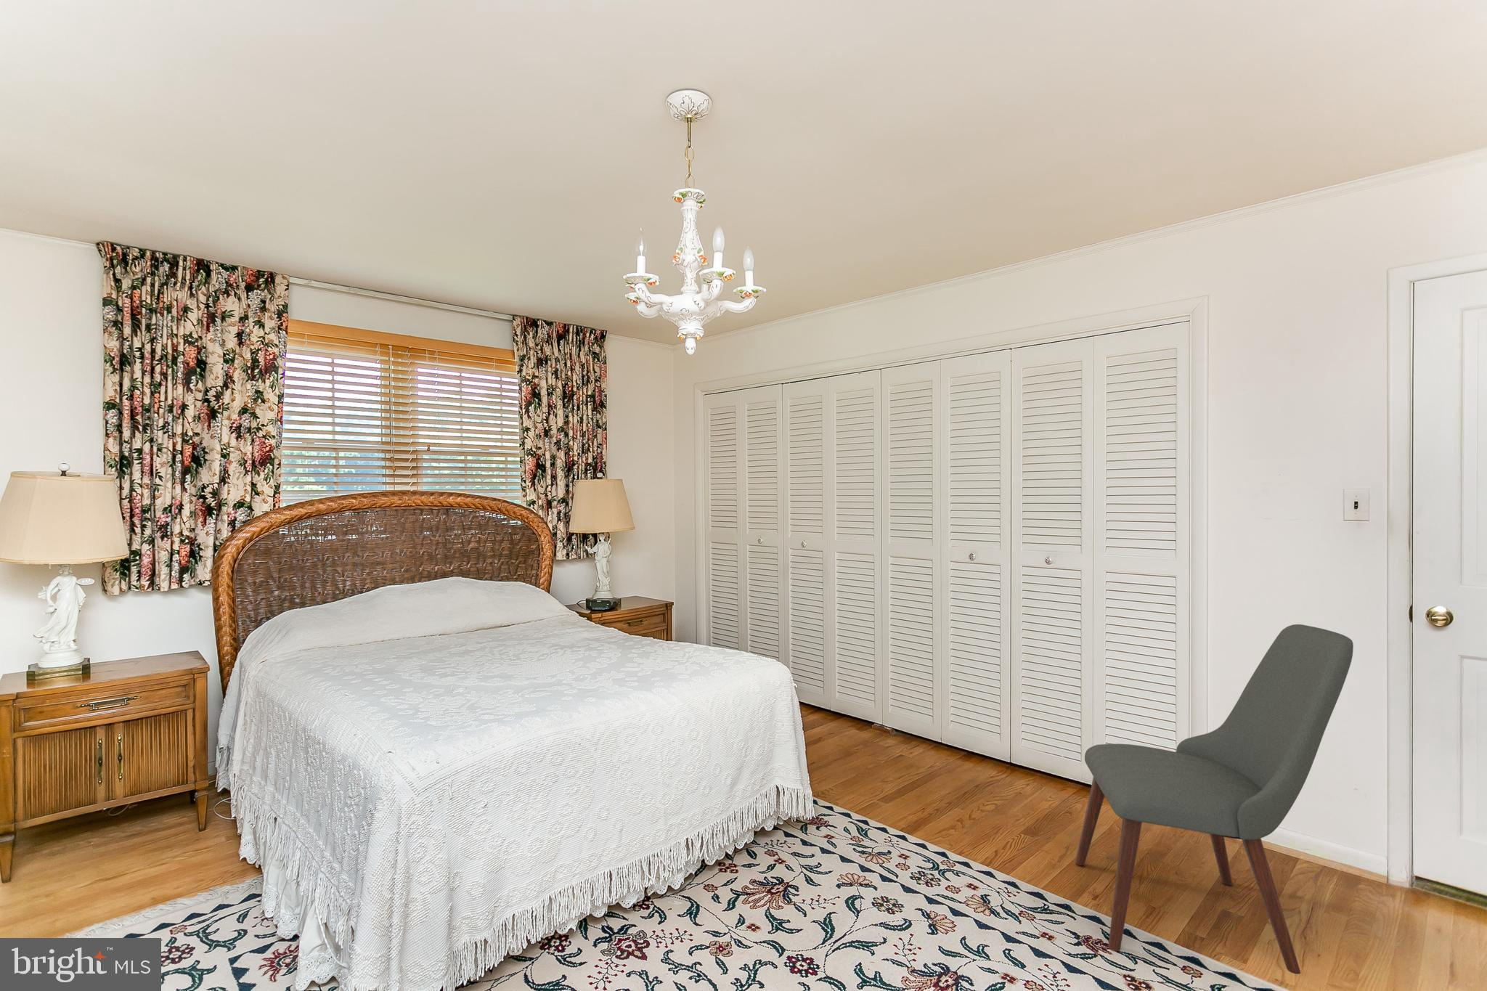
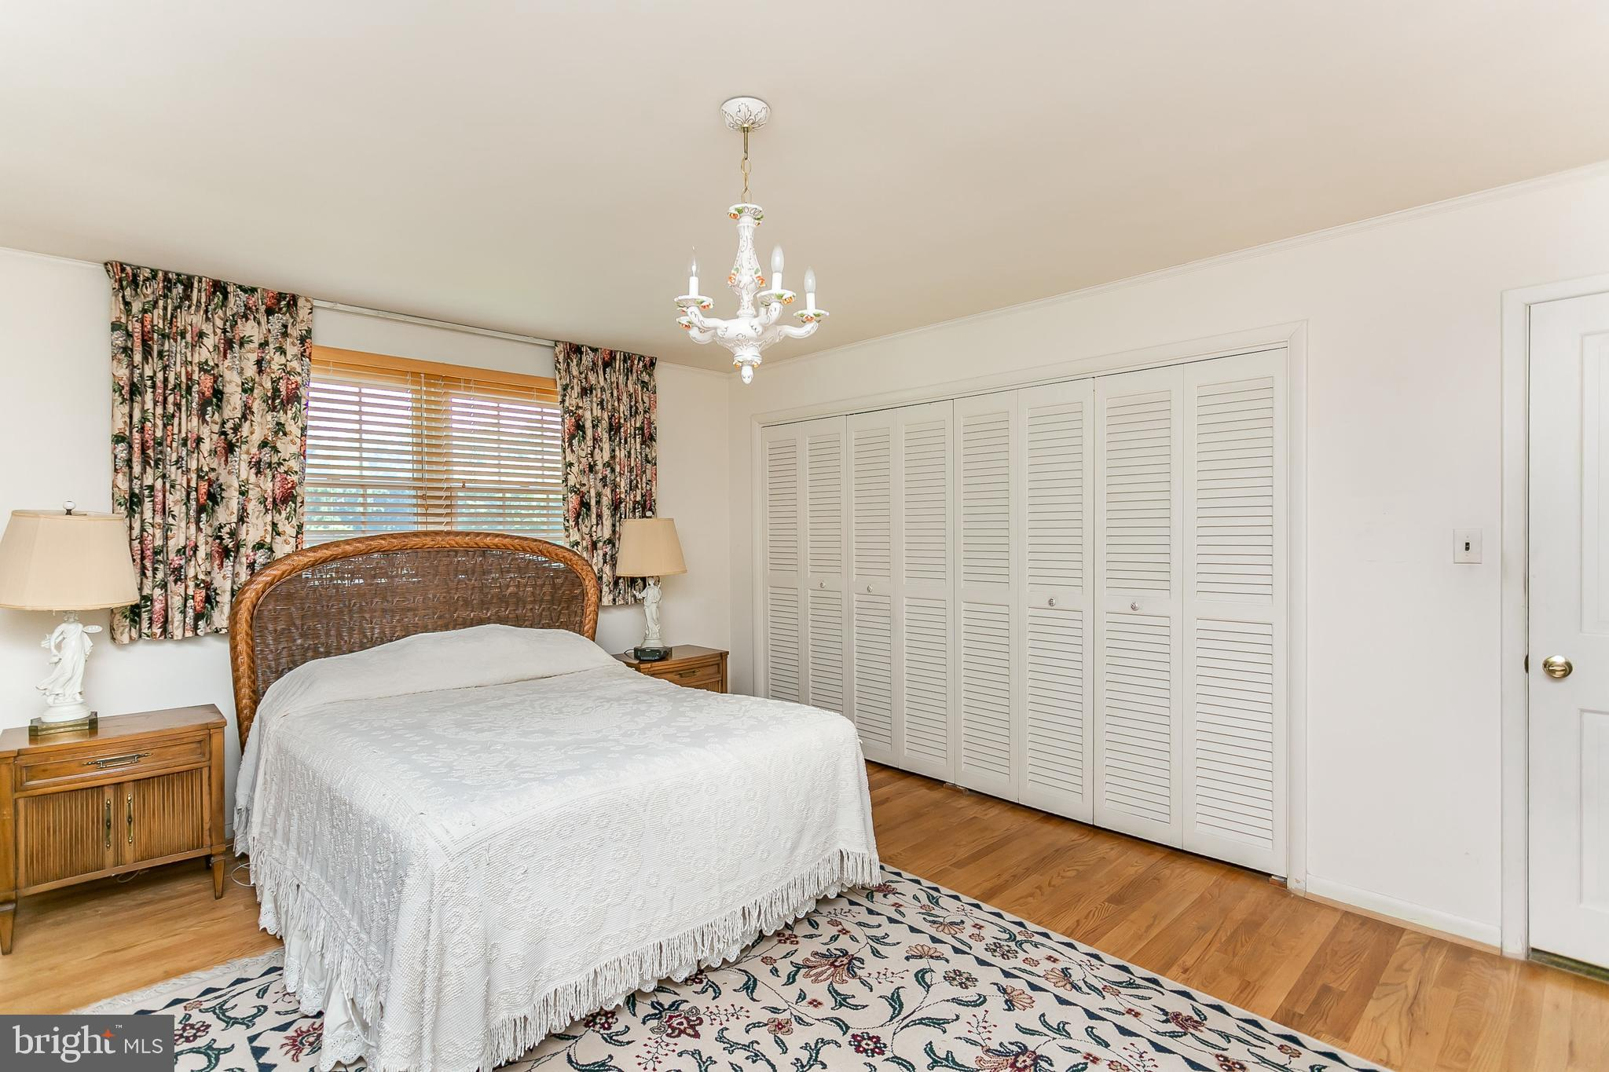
- chair (1211, 772)
